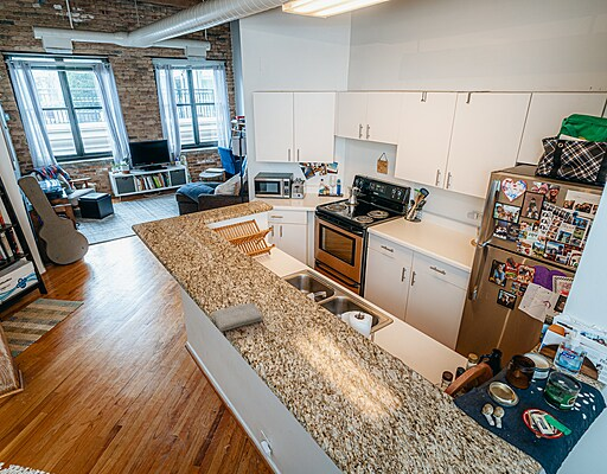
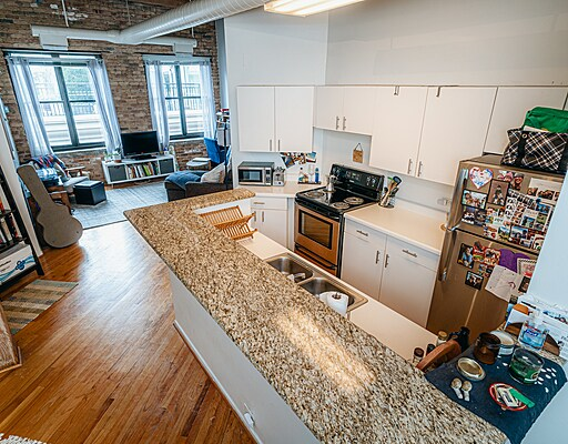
- washcloth (237, 315)
